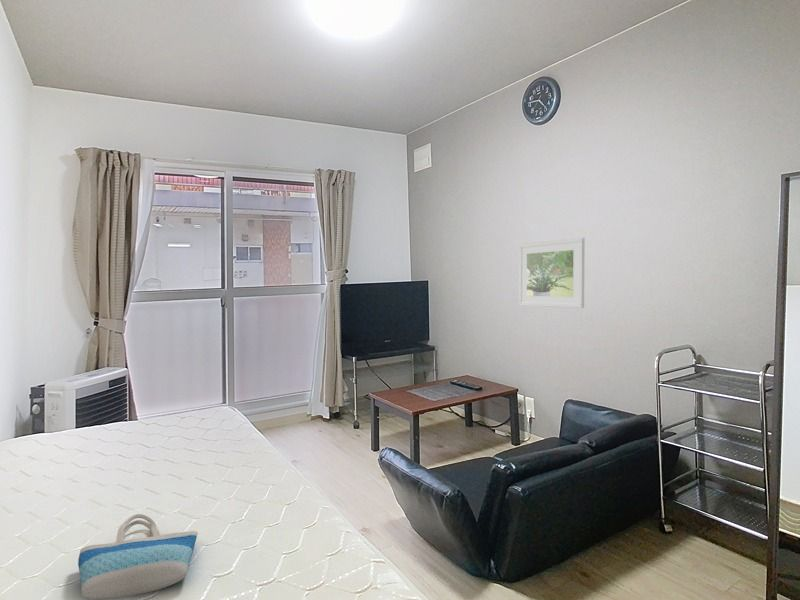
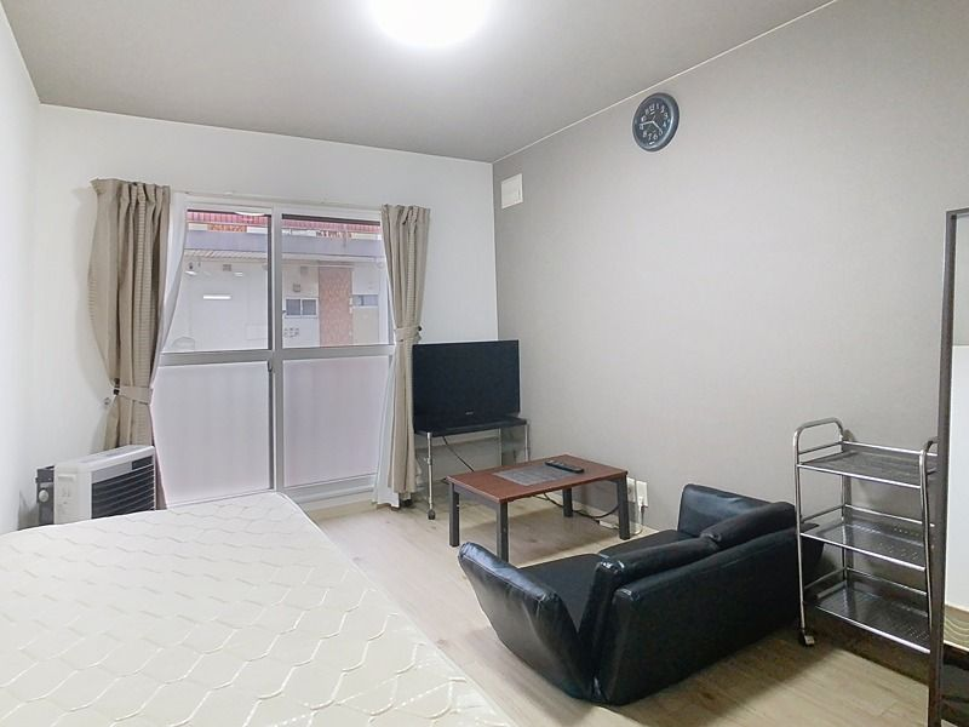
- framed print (549, 274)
- tote bag (141, 544)
